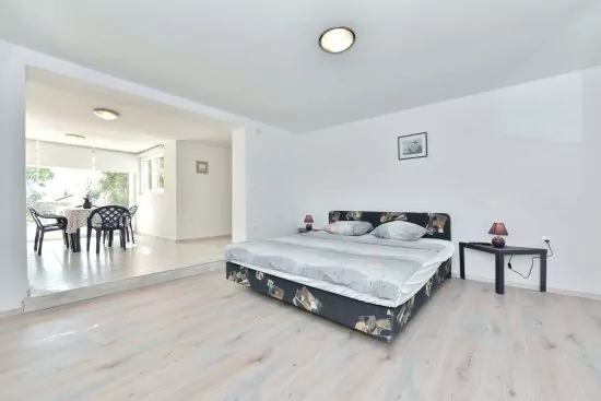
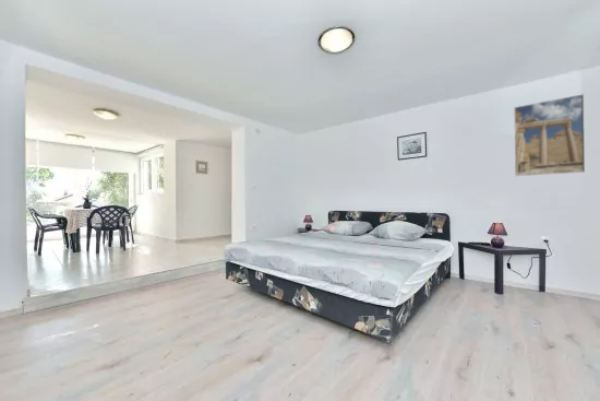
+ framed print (547, 138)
